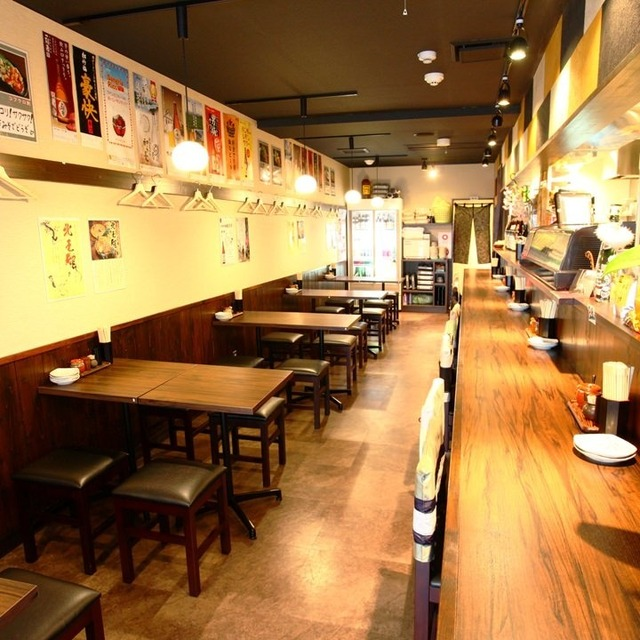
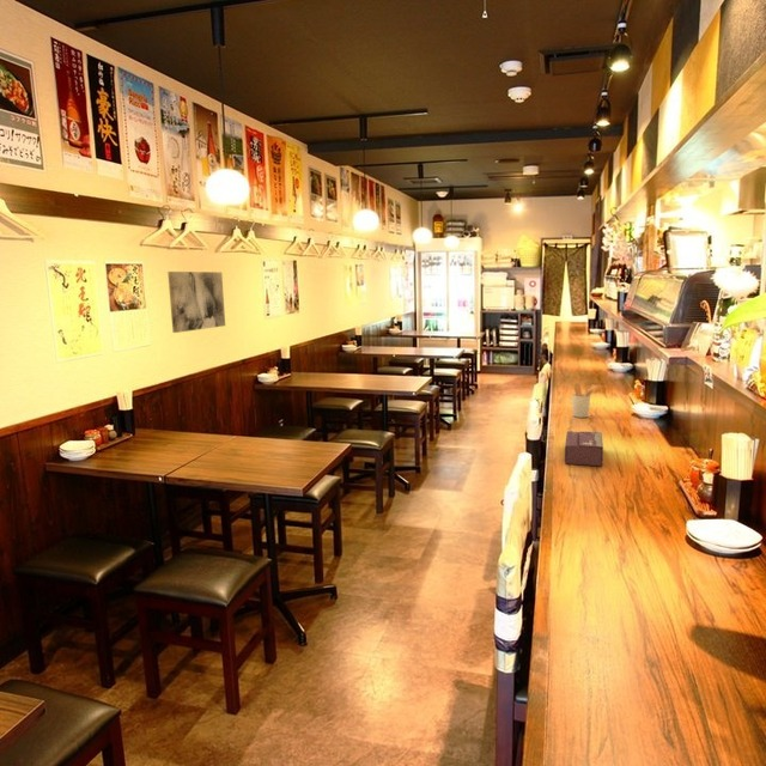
+ wall art (199, 300)
+ utensil holder (584, 400)
+ tissue box (583, 446)
